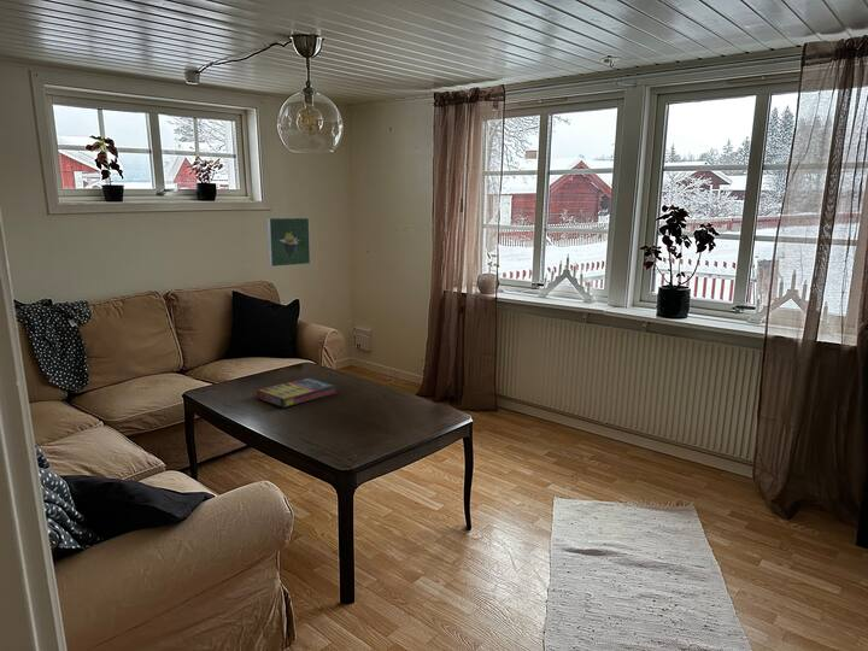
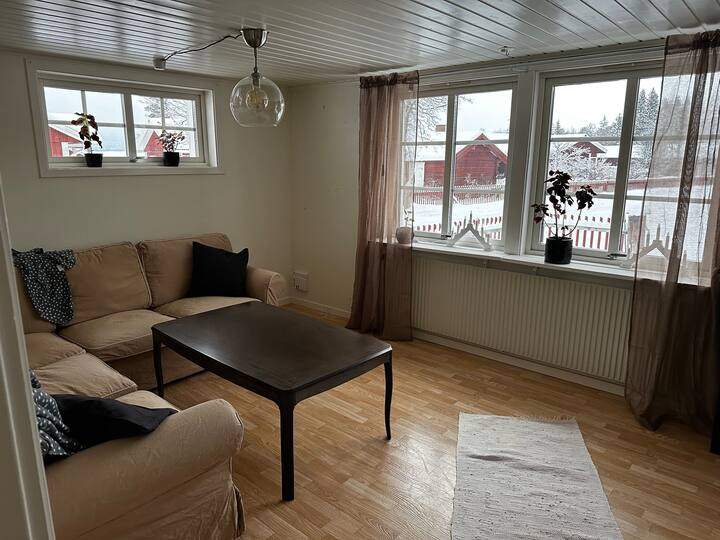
- game compilation box (297, 391)
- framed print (289, 241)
